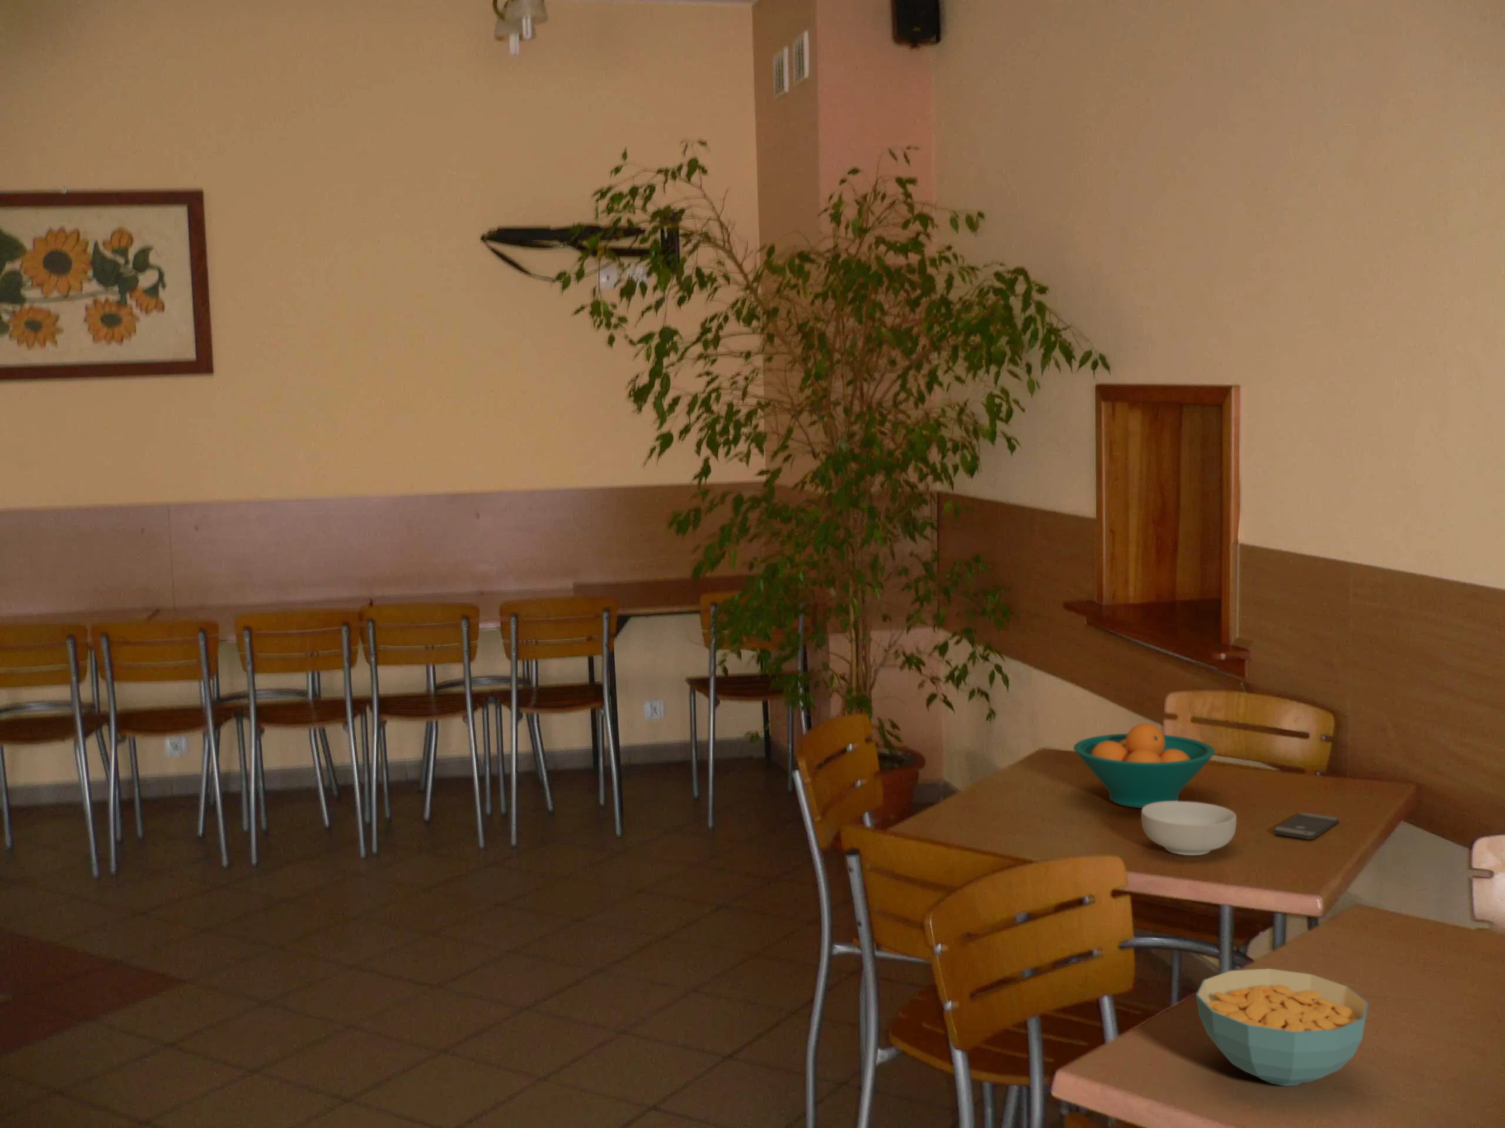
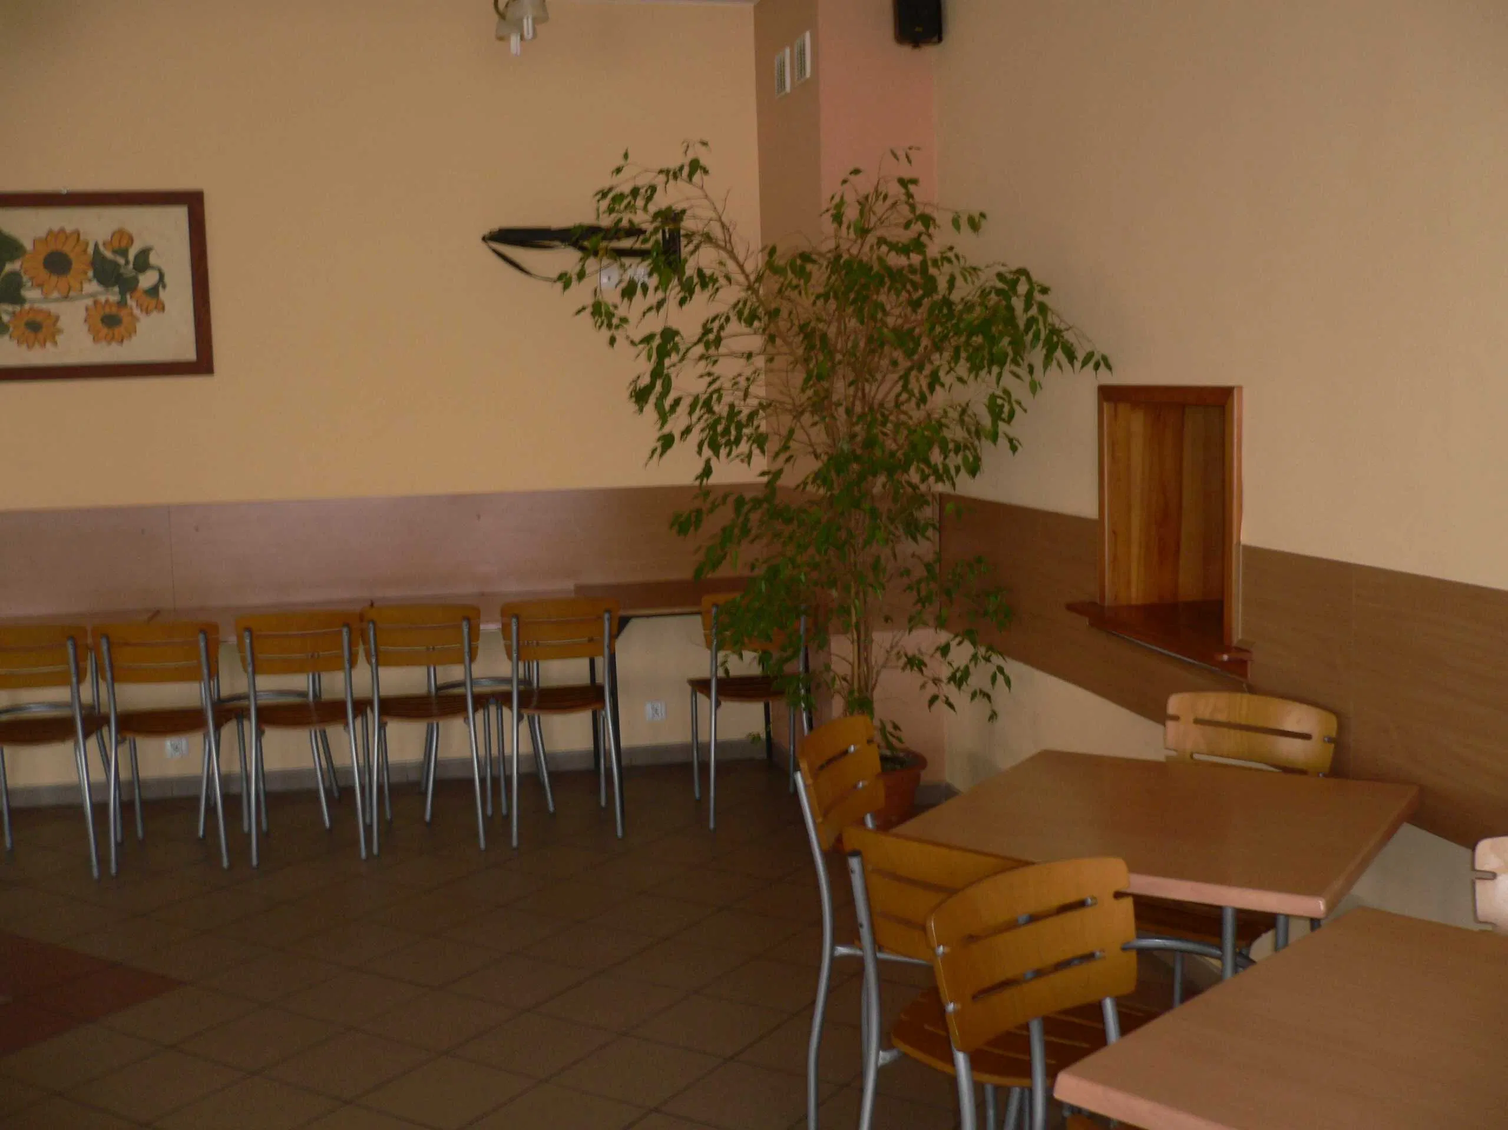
- cereal bowl (1189, 831)
- cereal bowl (1280, 1037)
- smartphone (1306, 826)
- fruit bowl (1144, 762)
